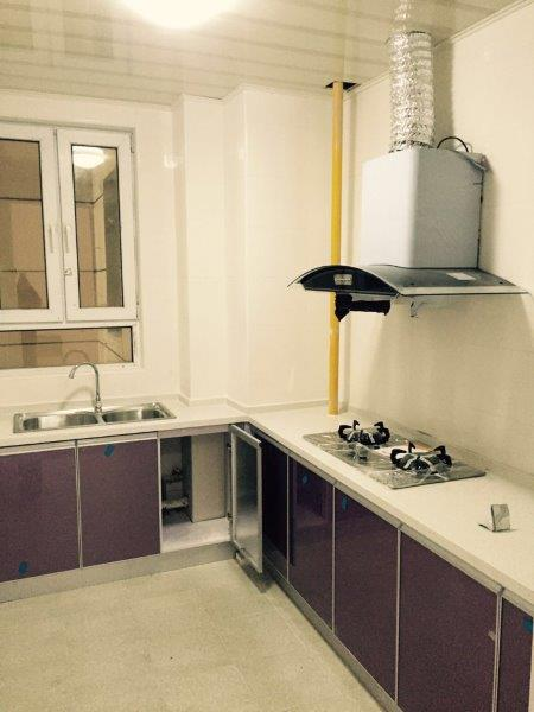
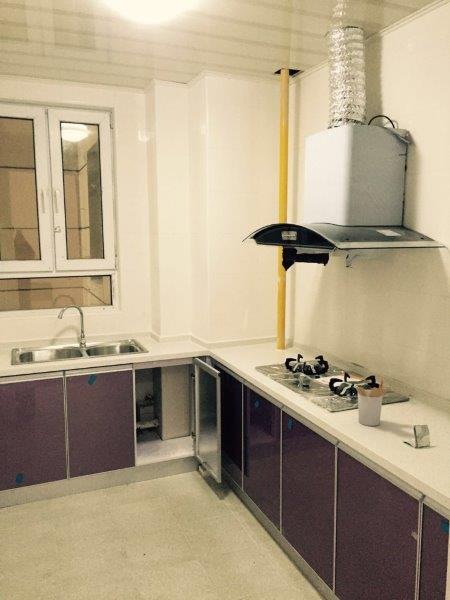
+ utensil holder (373, 402)
